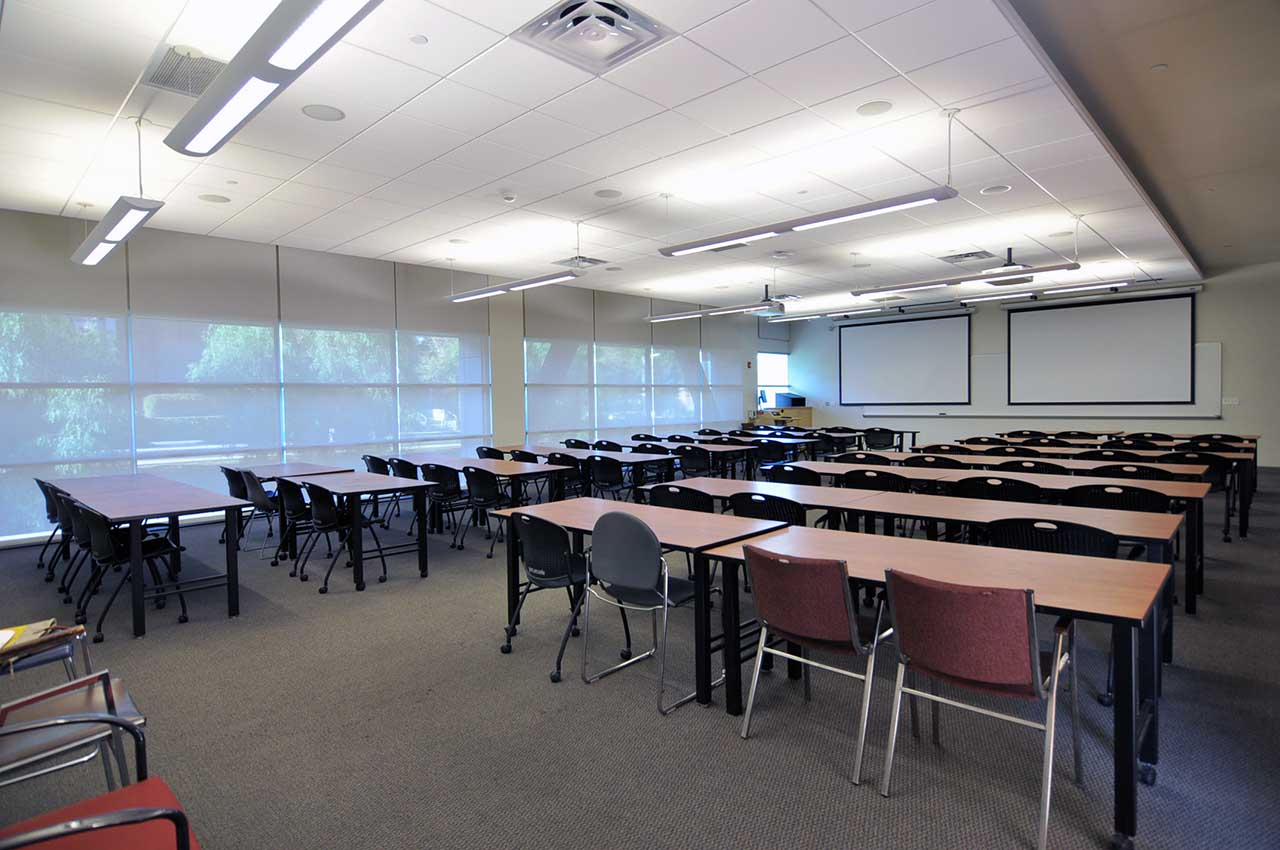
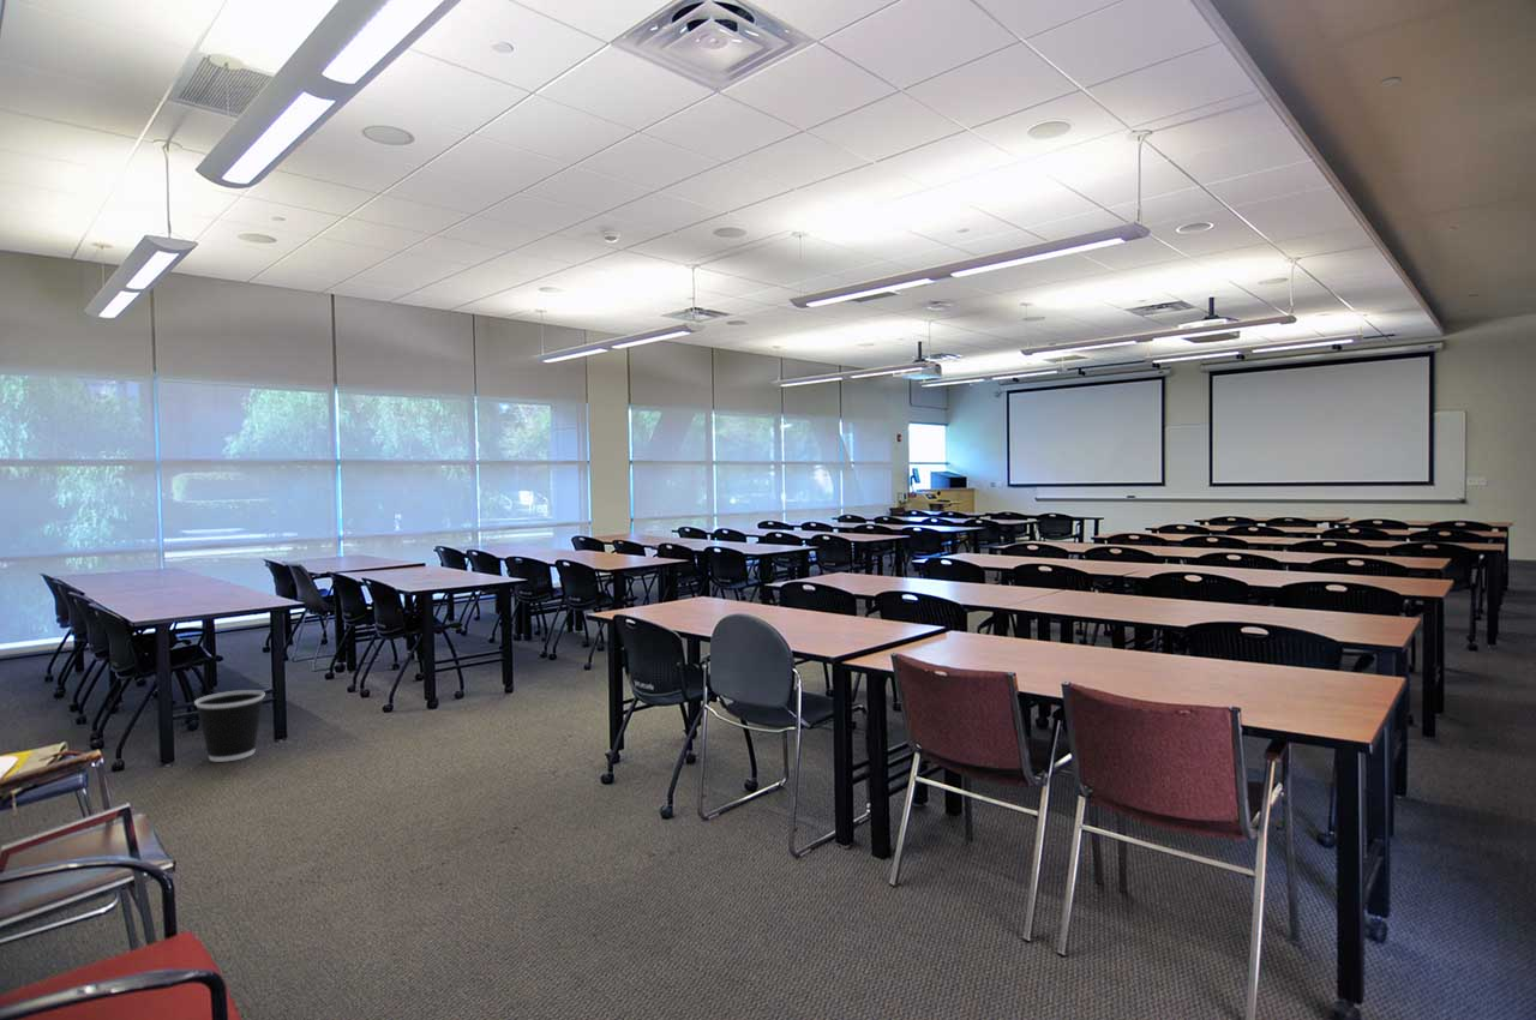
+ wastebasket (230, 726)
